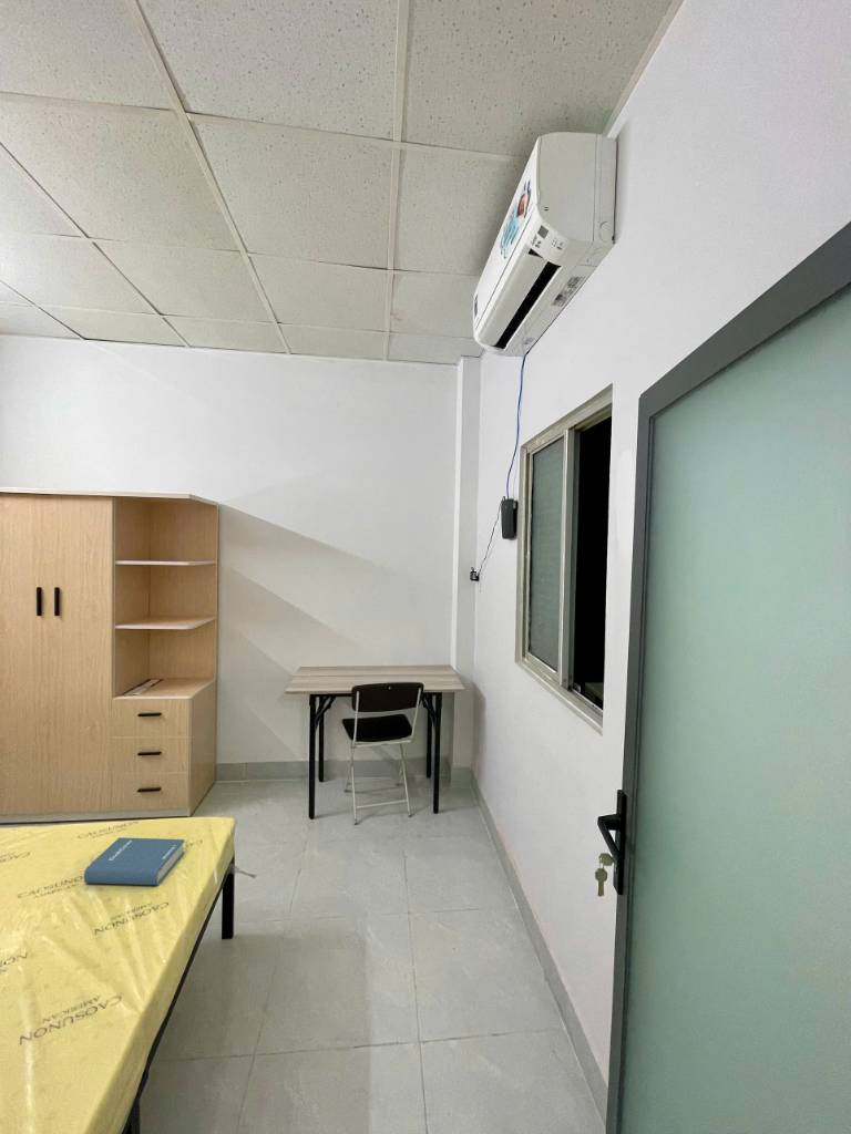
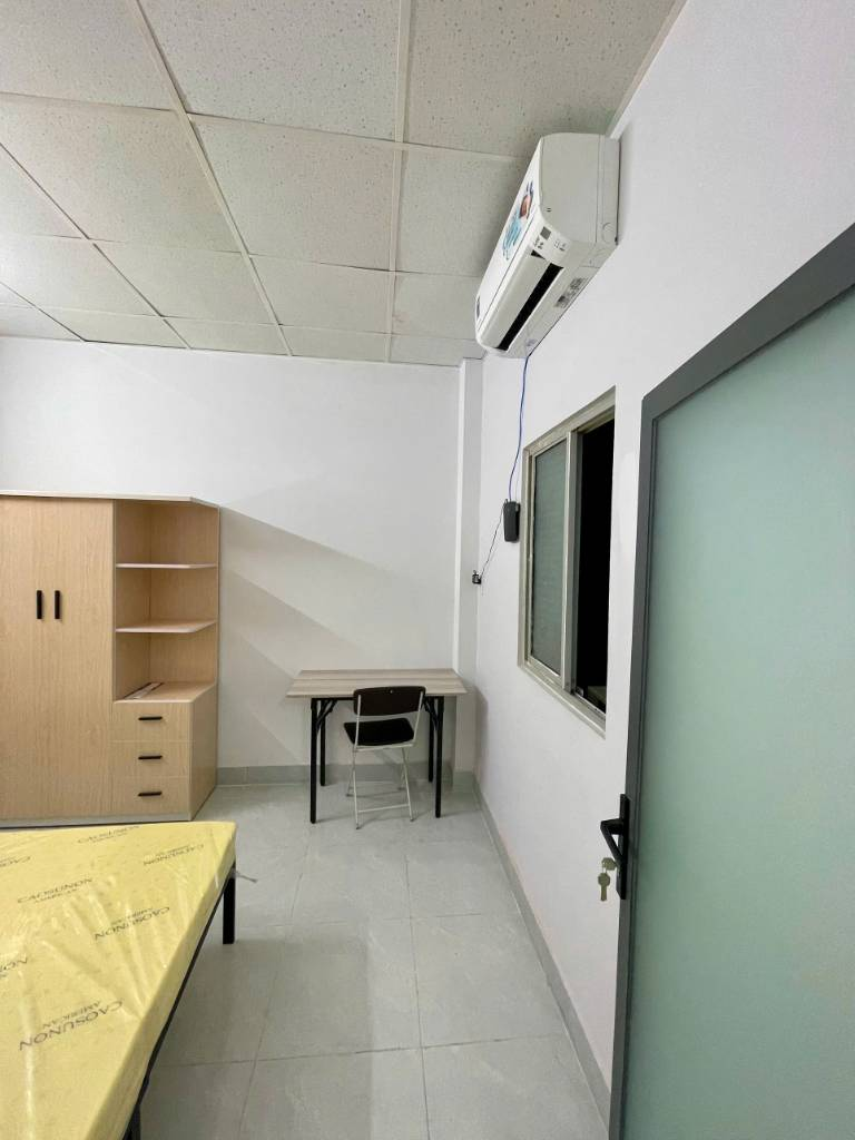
- hardback book (136, 860)
